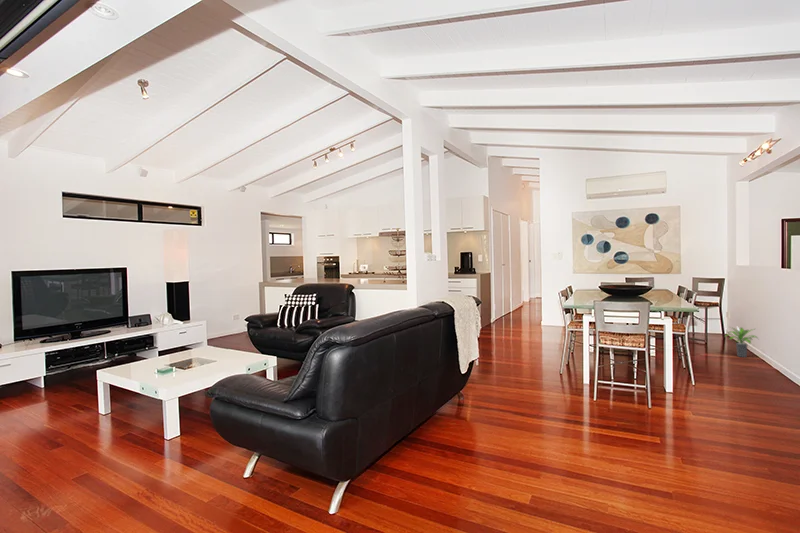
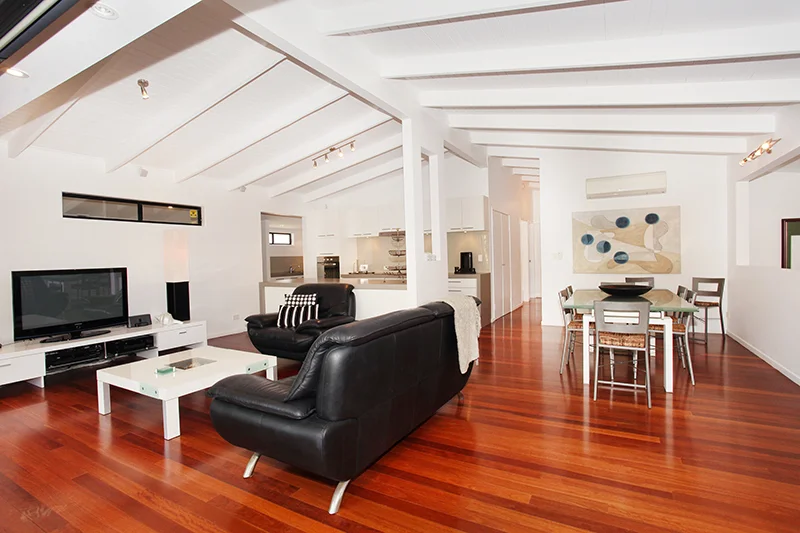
- potted plant (741, 341)
